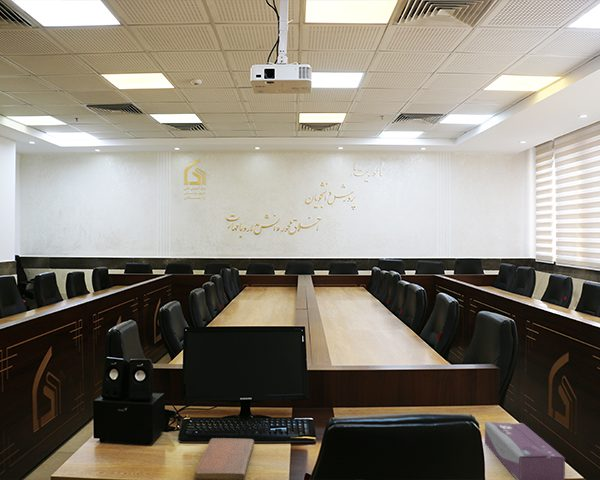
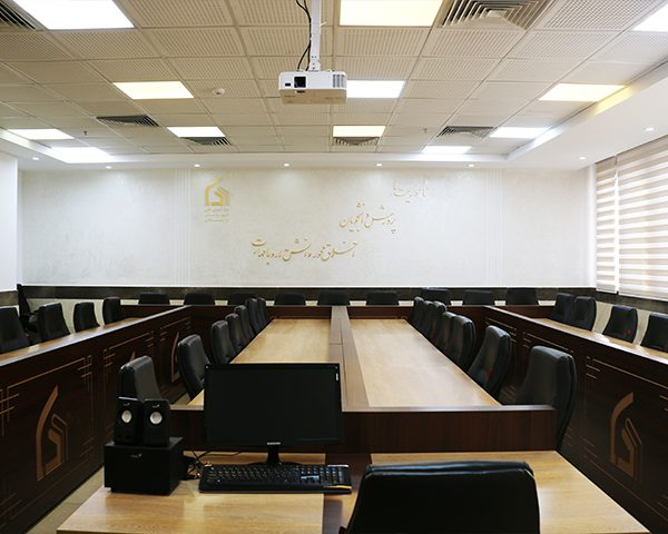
- tissue box (521, 449)
- notebook (226, 458)
